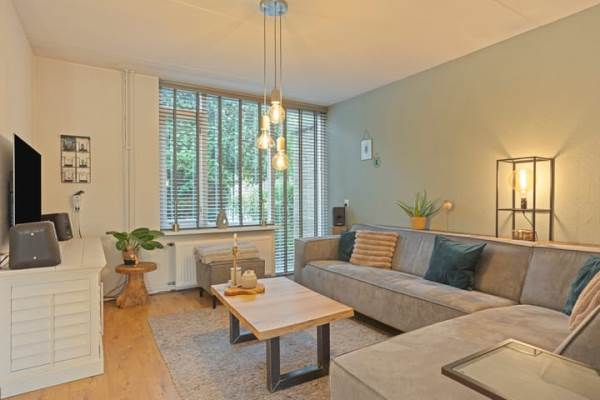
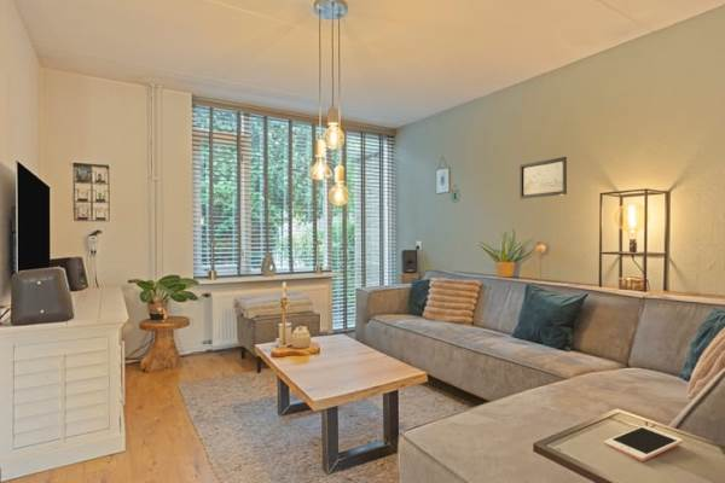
+ wall art (541, 179)
+ cell phone (643, 442)
